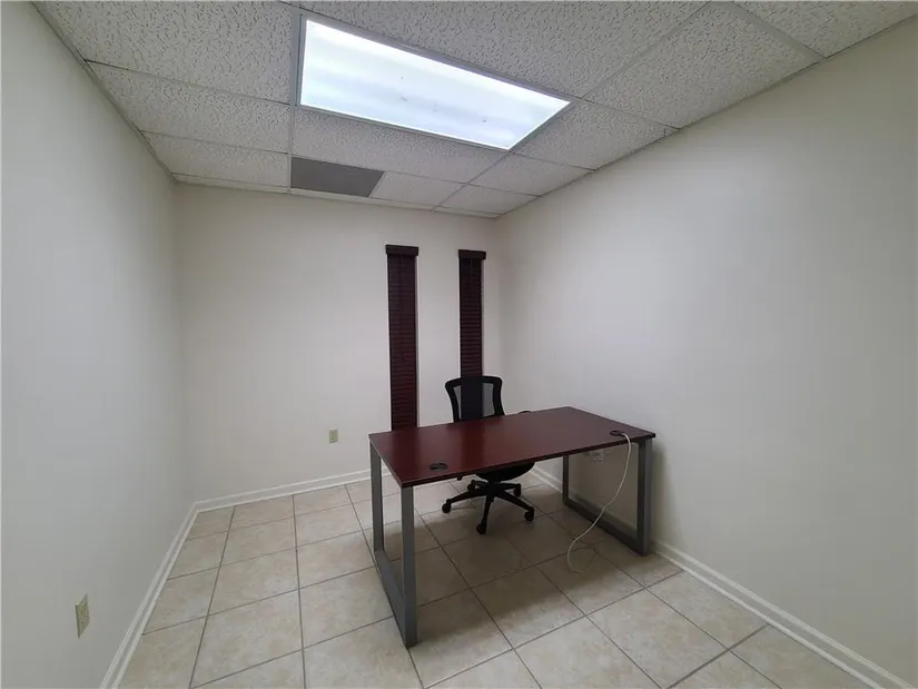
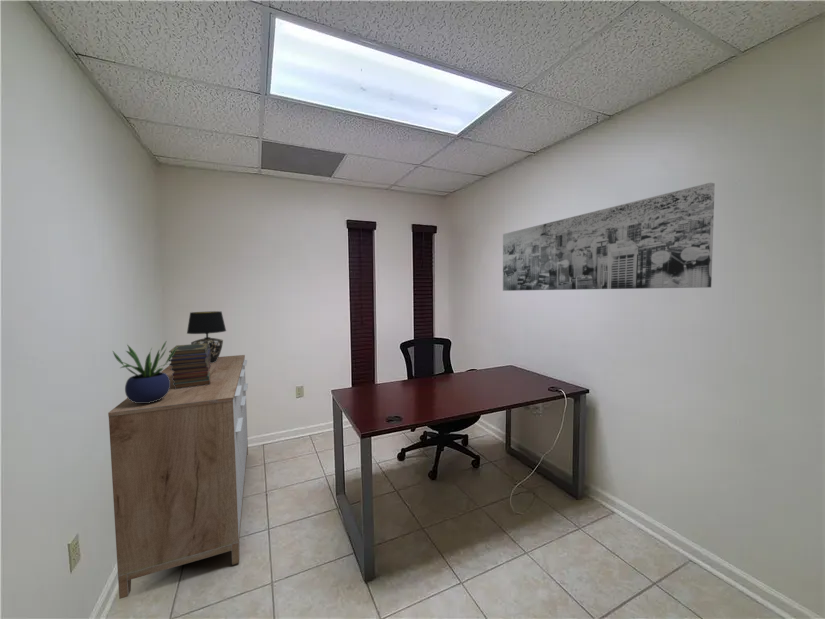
+ table lamp (207, 337)
+ book stack (191, 364)
+ wall art (577, 253)
+ potted plant (149, 372)
+ sideboard (203, 439)
